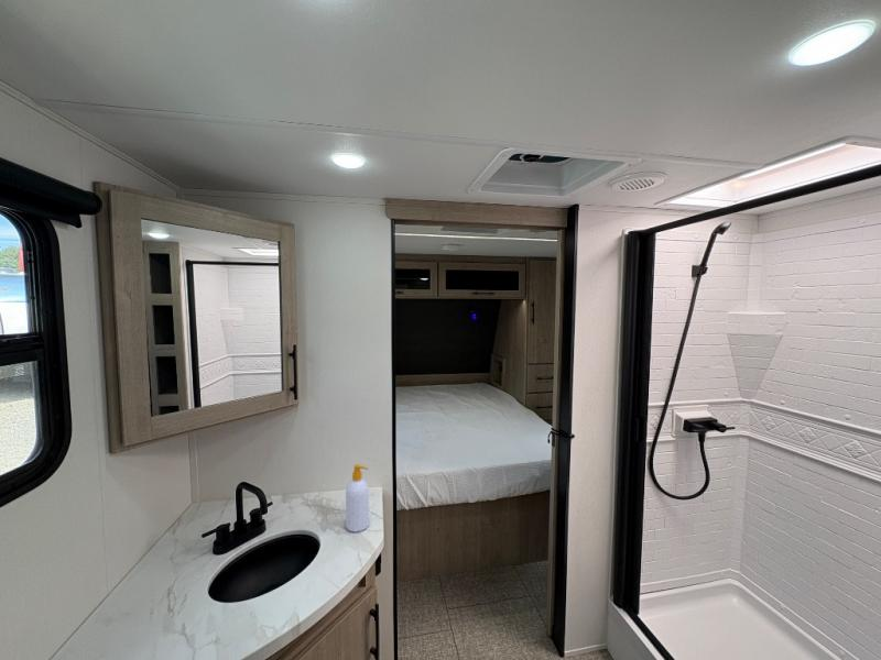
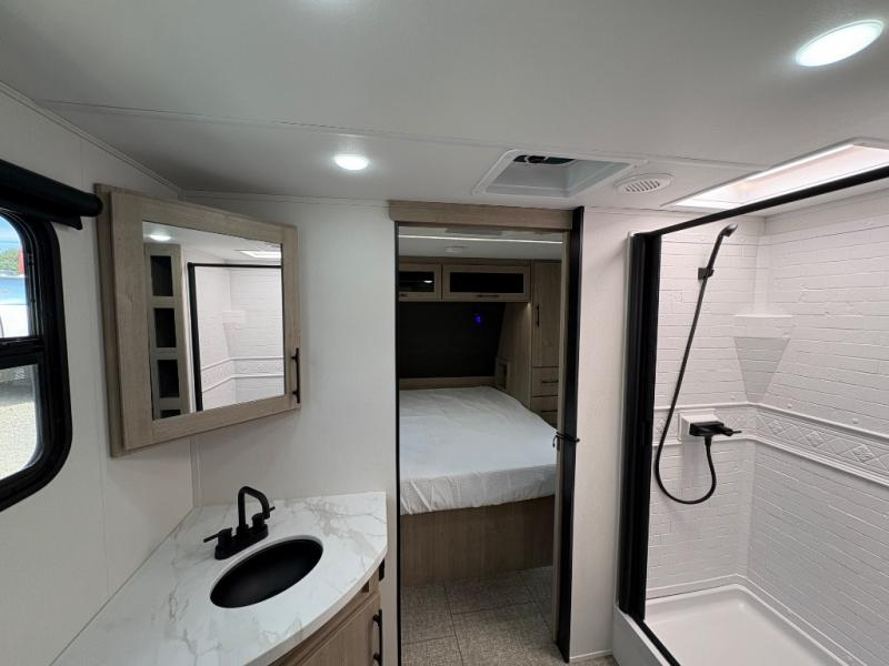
- soap bottle (358, 495)
